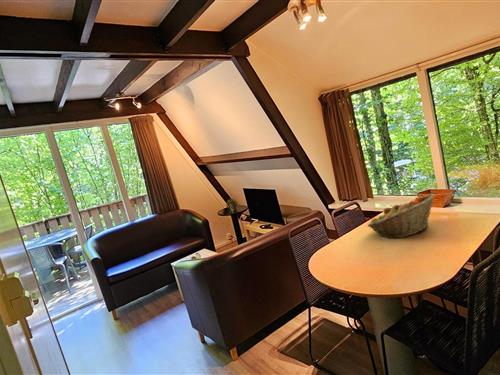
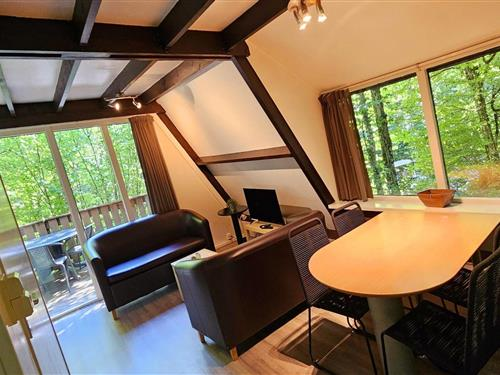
- fruit basket (402, 215)
